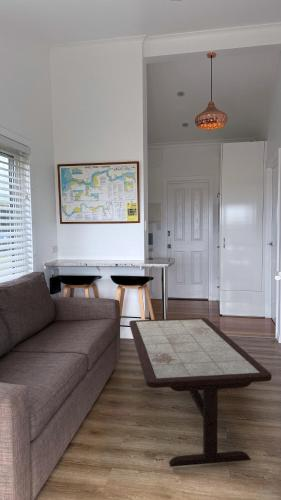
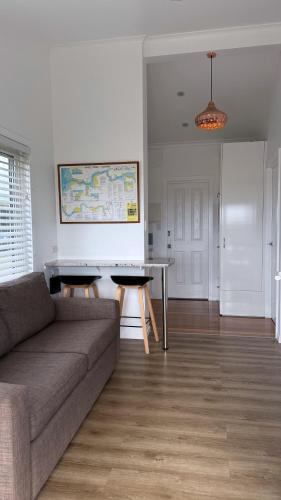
- coffee table (184, 373)
